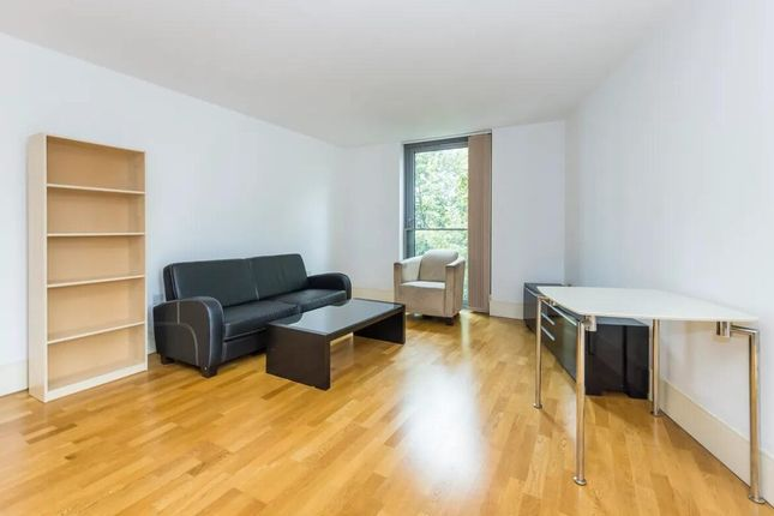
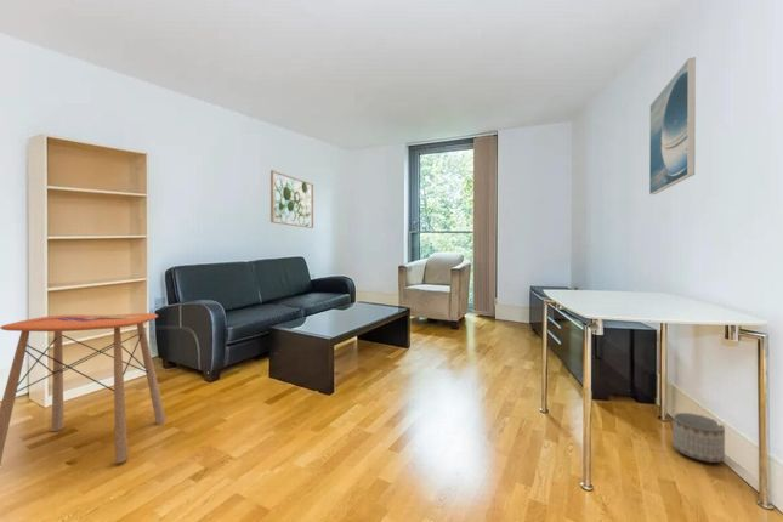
+ side table (89, 378)
+ wall art (294, 202)
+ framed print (669, 135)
+ planter (697, 437)
